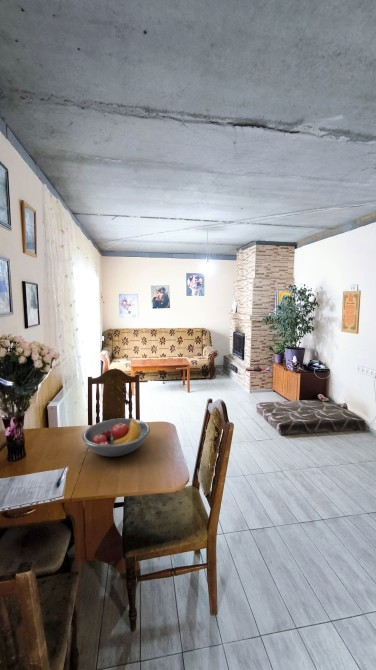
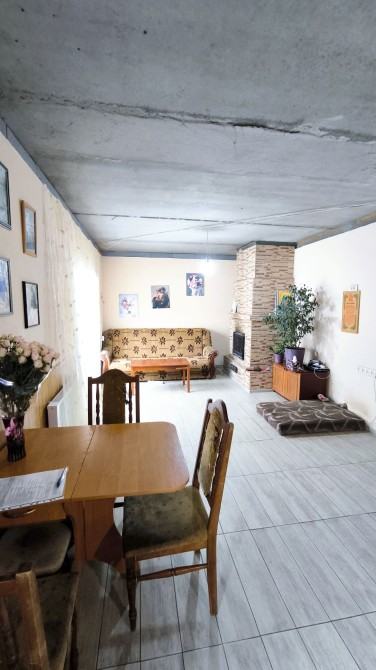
- fruit bowl (117, 437)
